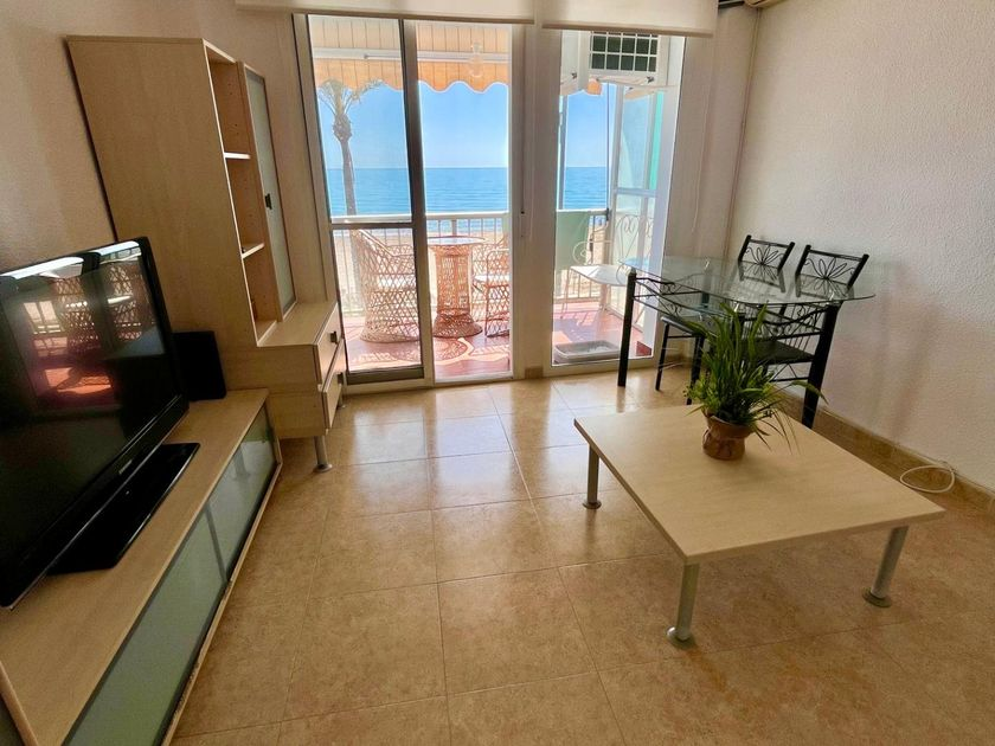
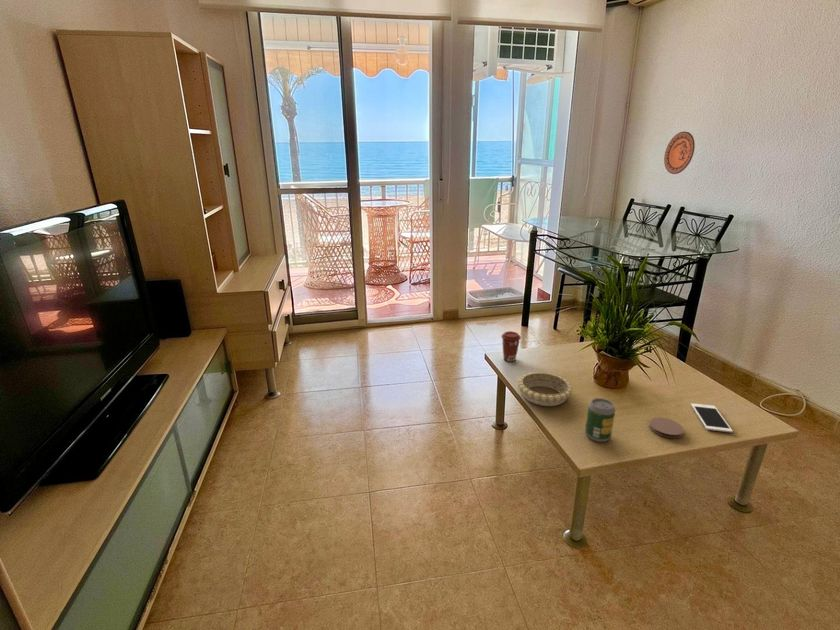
+ decorative bowl (544, 386)
+ coaster (666, 427)
+ soda can (599, 419)
+ coffee cup (510, 346)
+ decorative plate (679, 153)
+ cell phone (710, 417)
